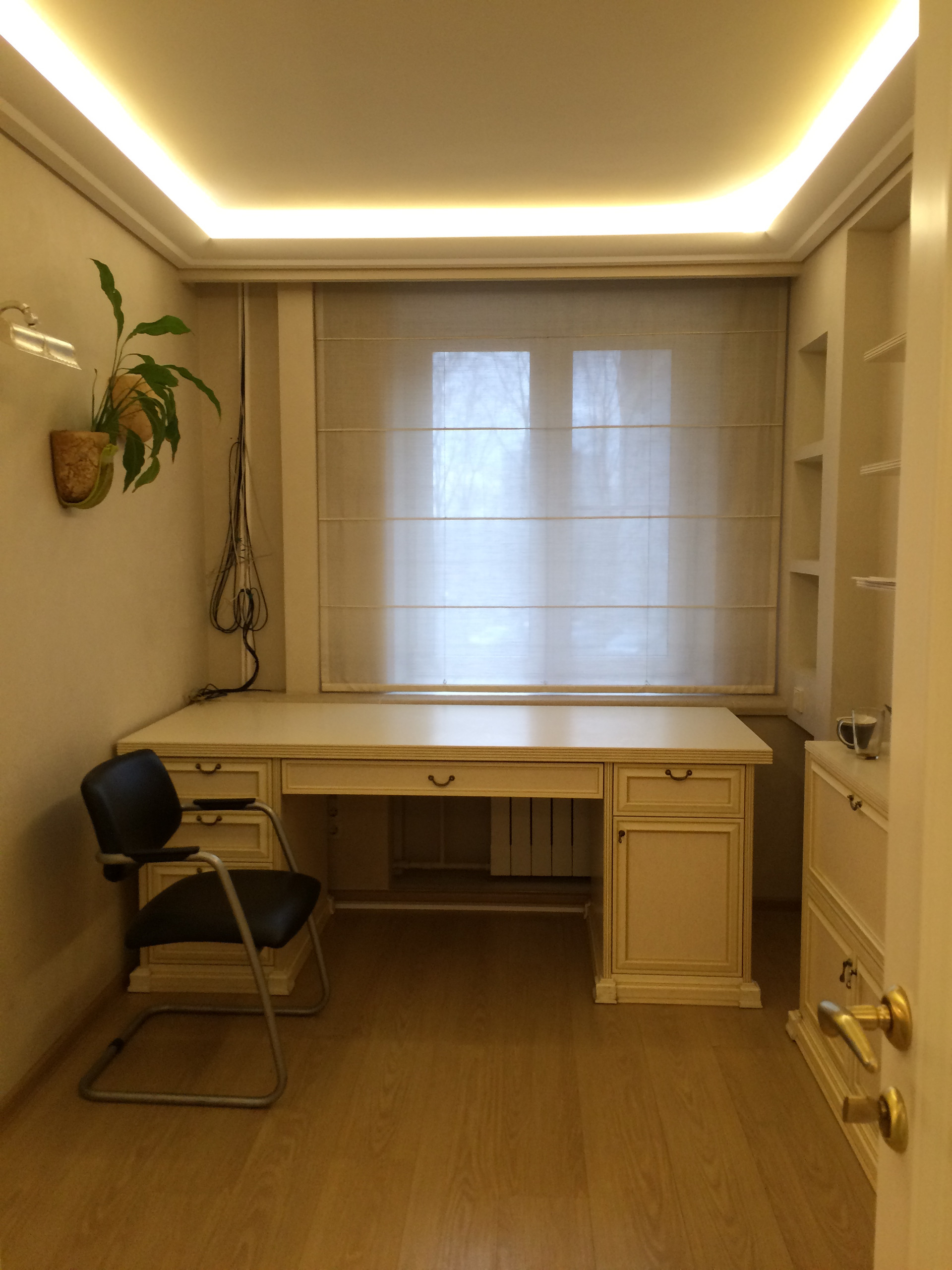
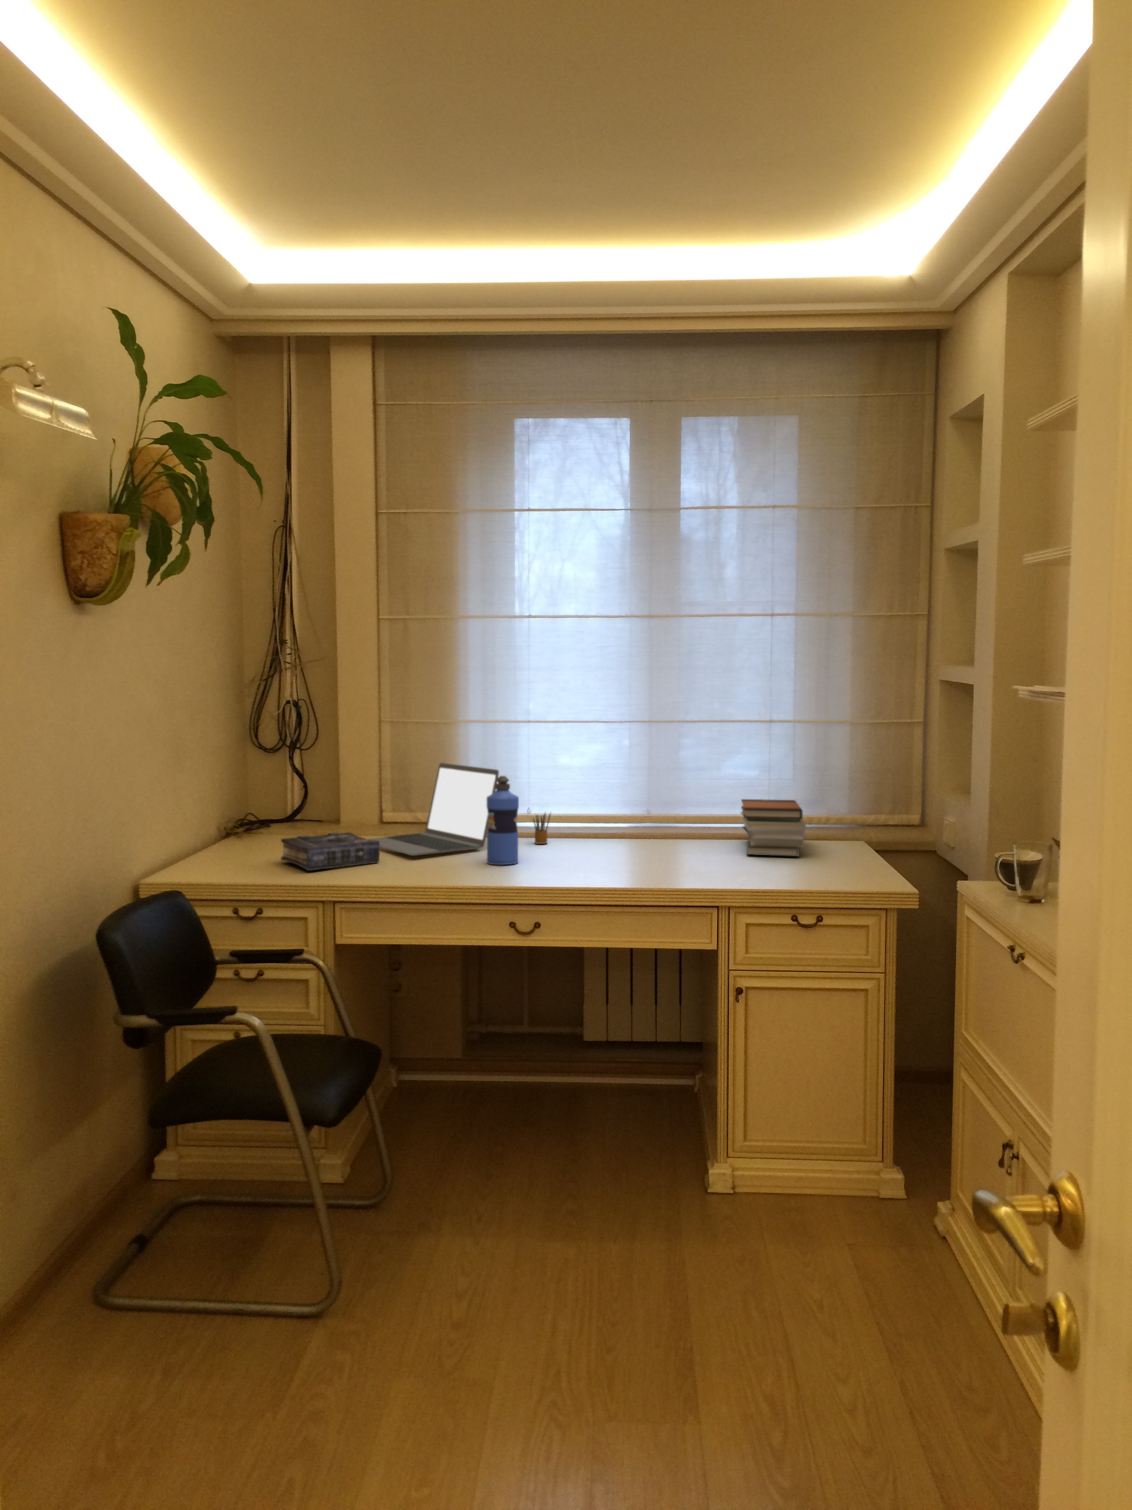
+ laptop (429, 807)
+ pencil box (541, 828)
+ book (331, 850)
+ book stack (772, 826)
+ water bottle (502, 819)
